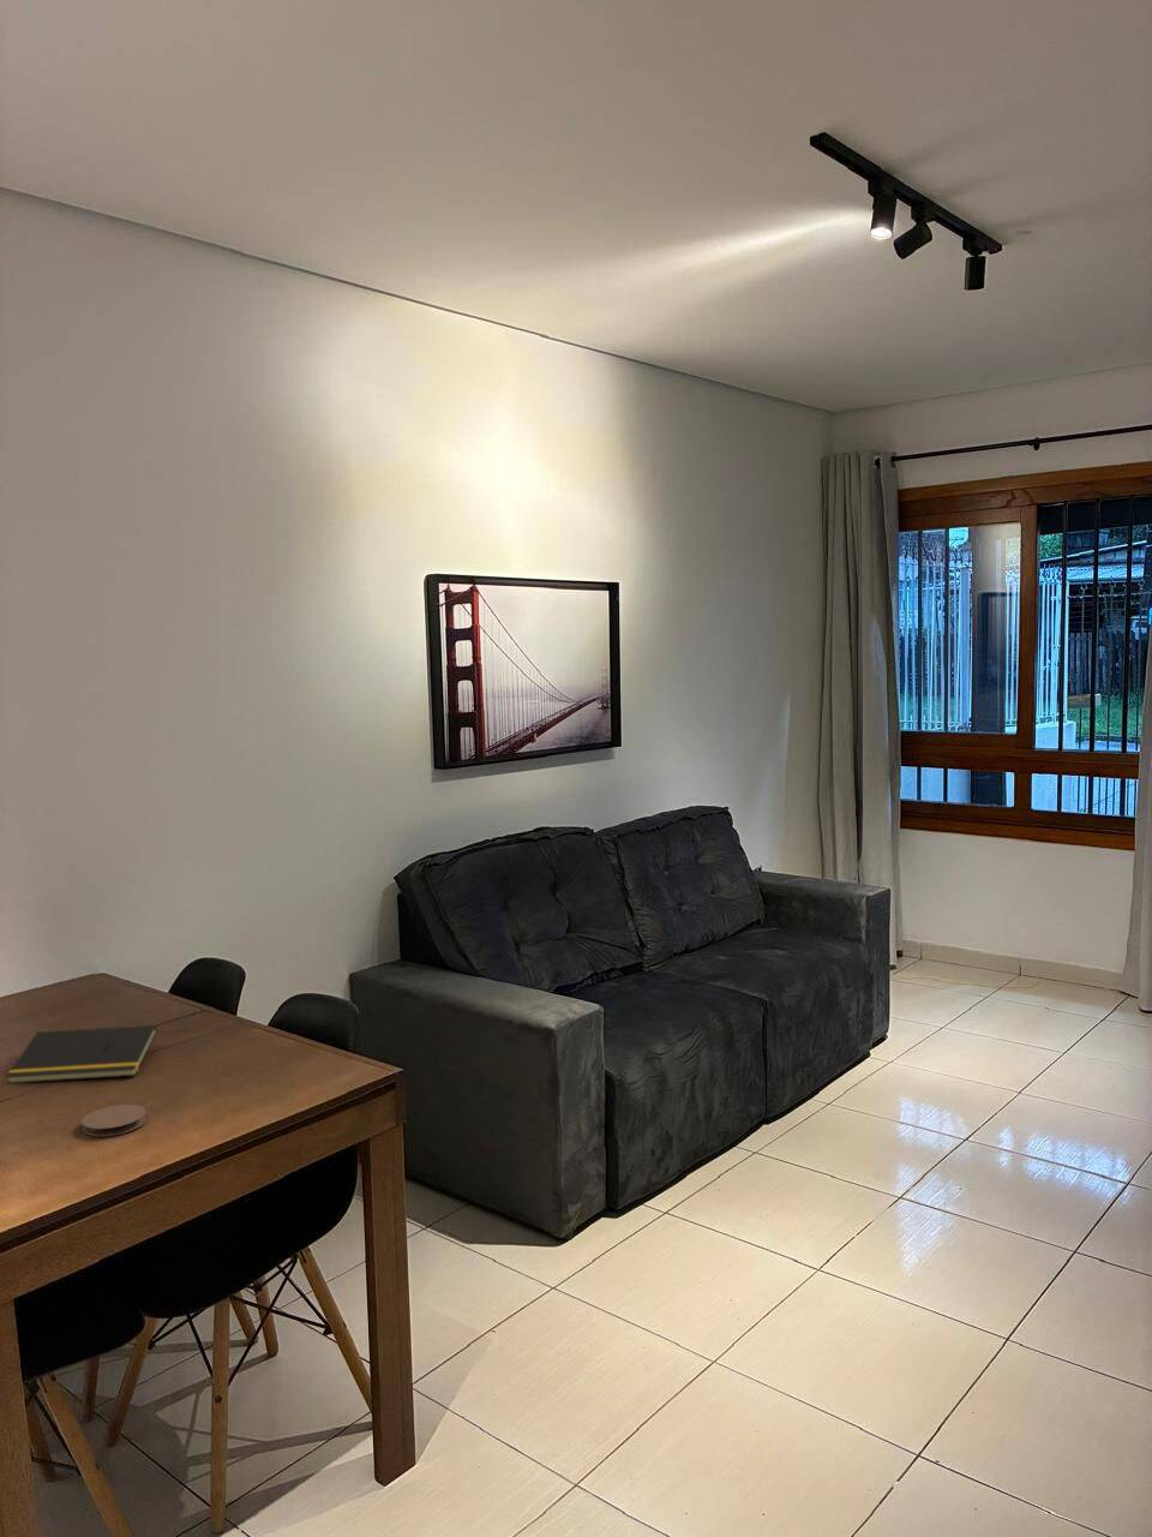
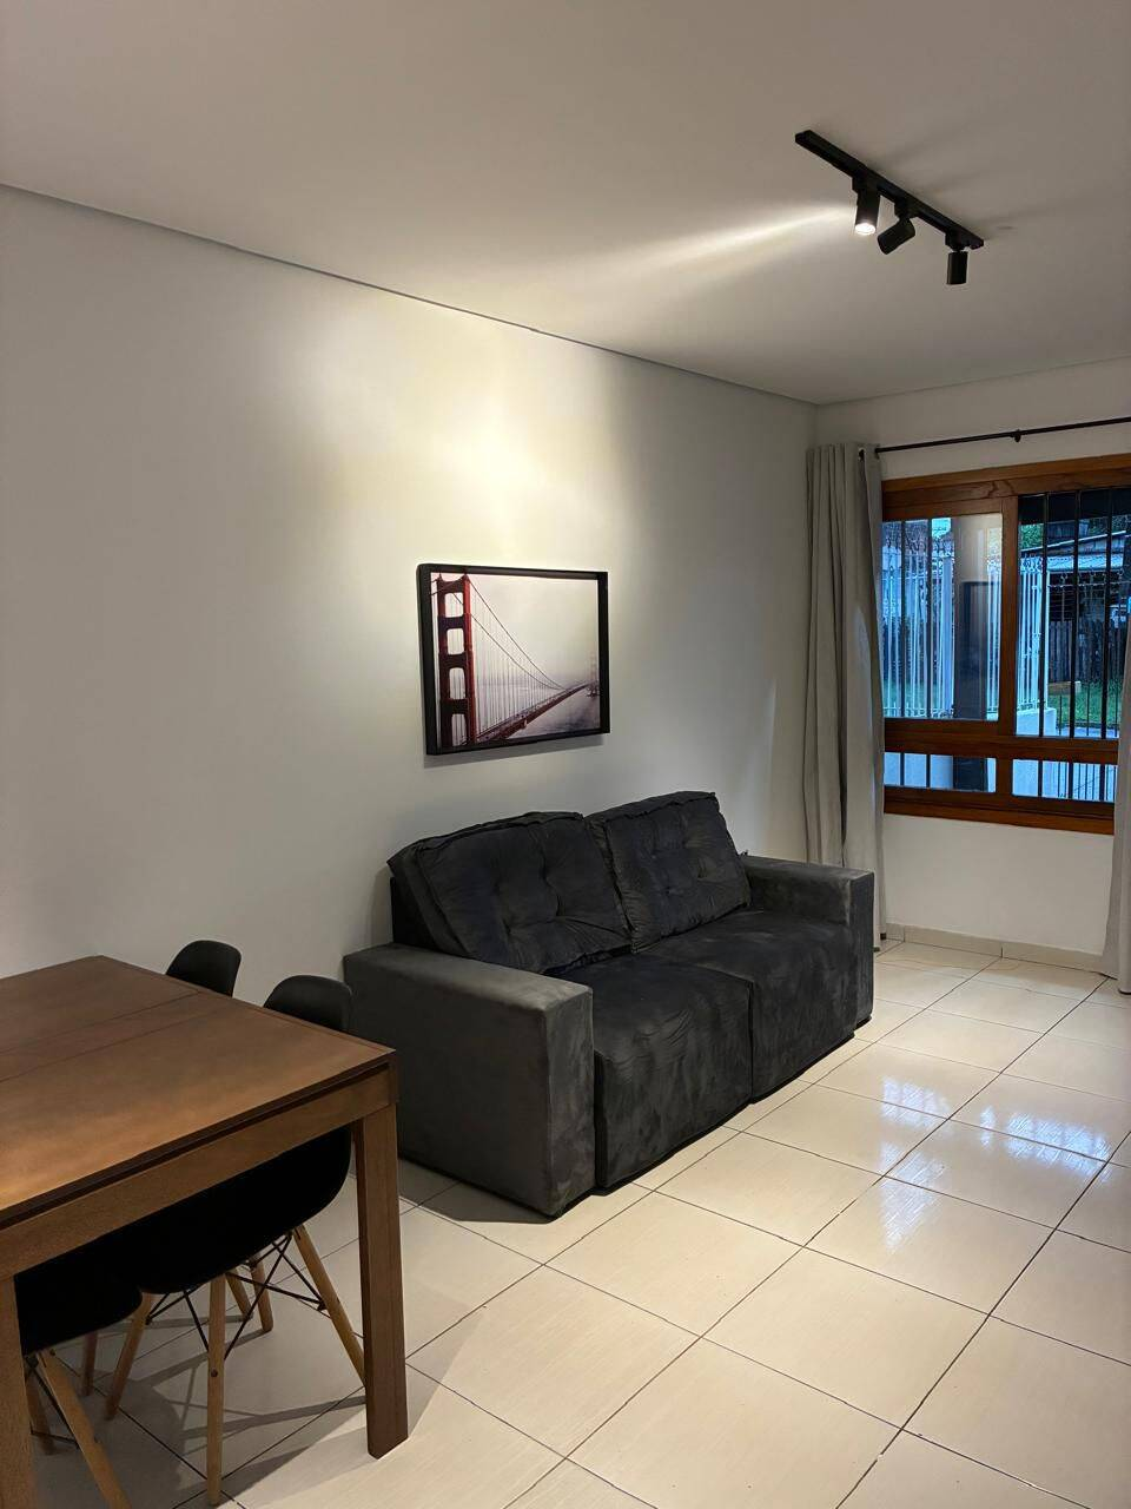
- coaster (114, 1119)
- notepad (83, 1052)
